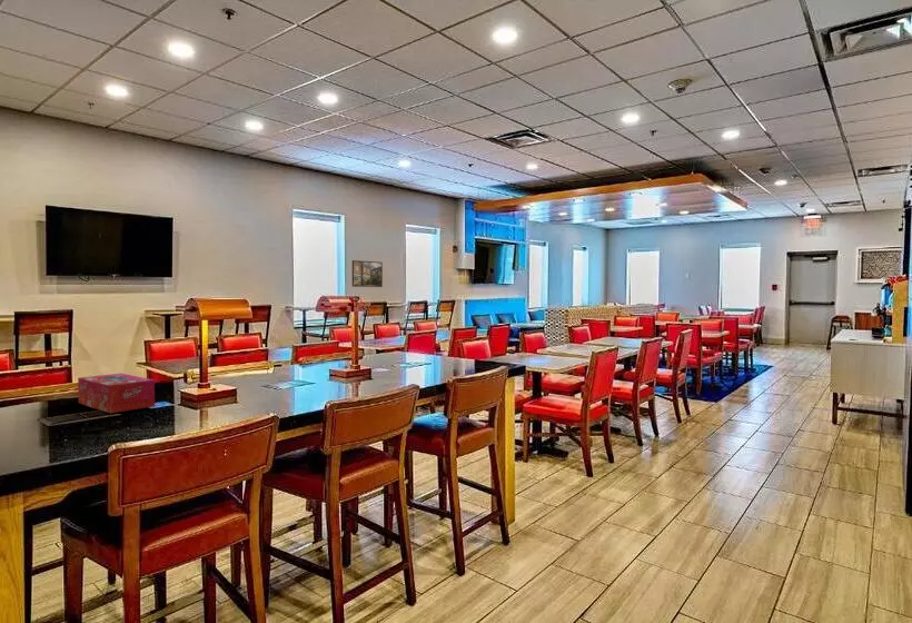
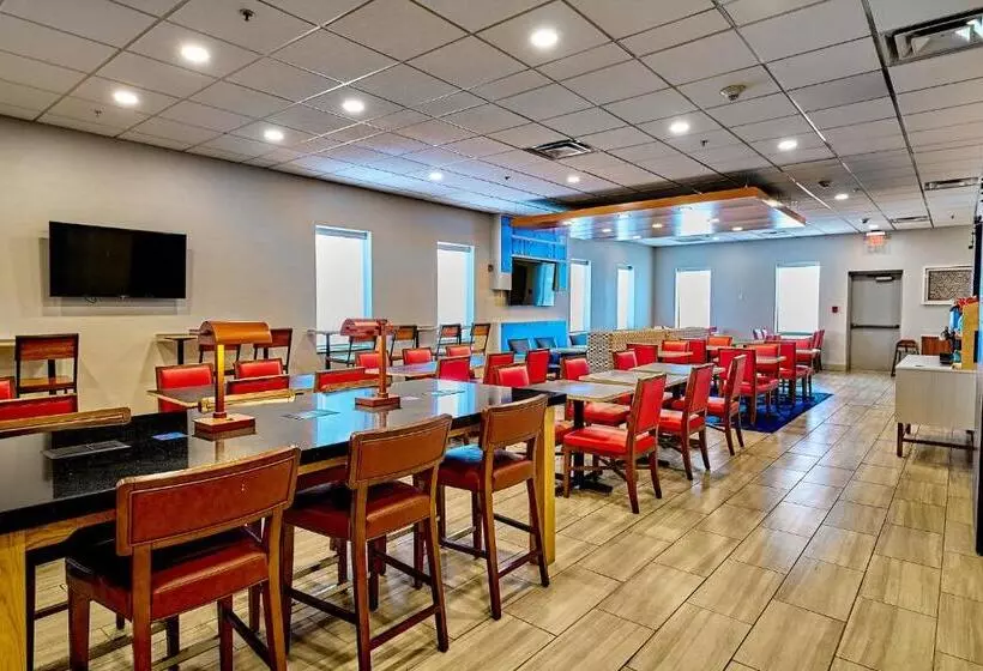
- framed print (367, 274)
- tissue box (116, 392)
